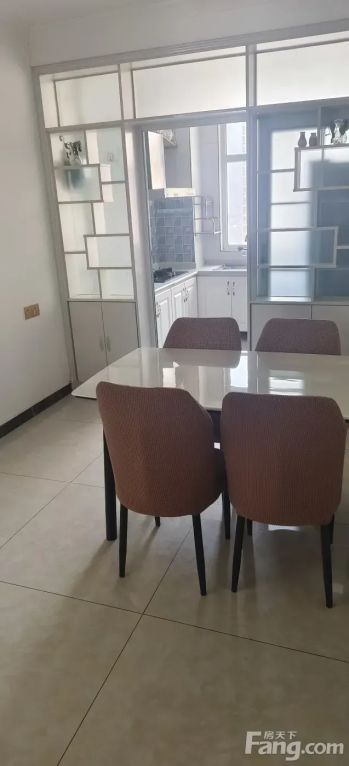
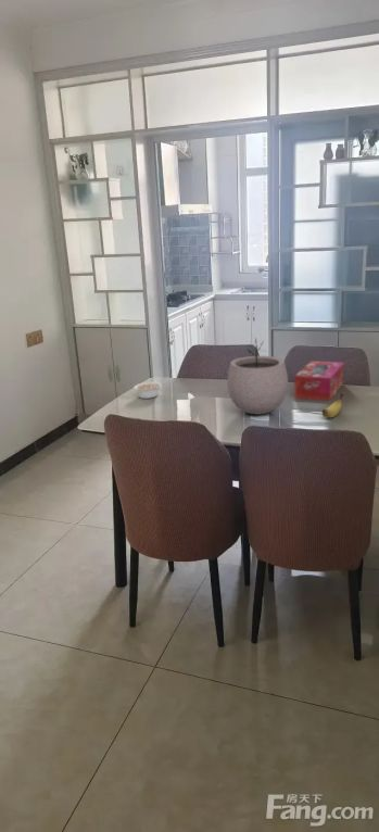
+ legume (149, 389)
+ plant pot (257, 376)
+ tissue box (319, 379)
+ banana (332, 407)
